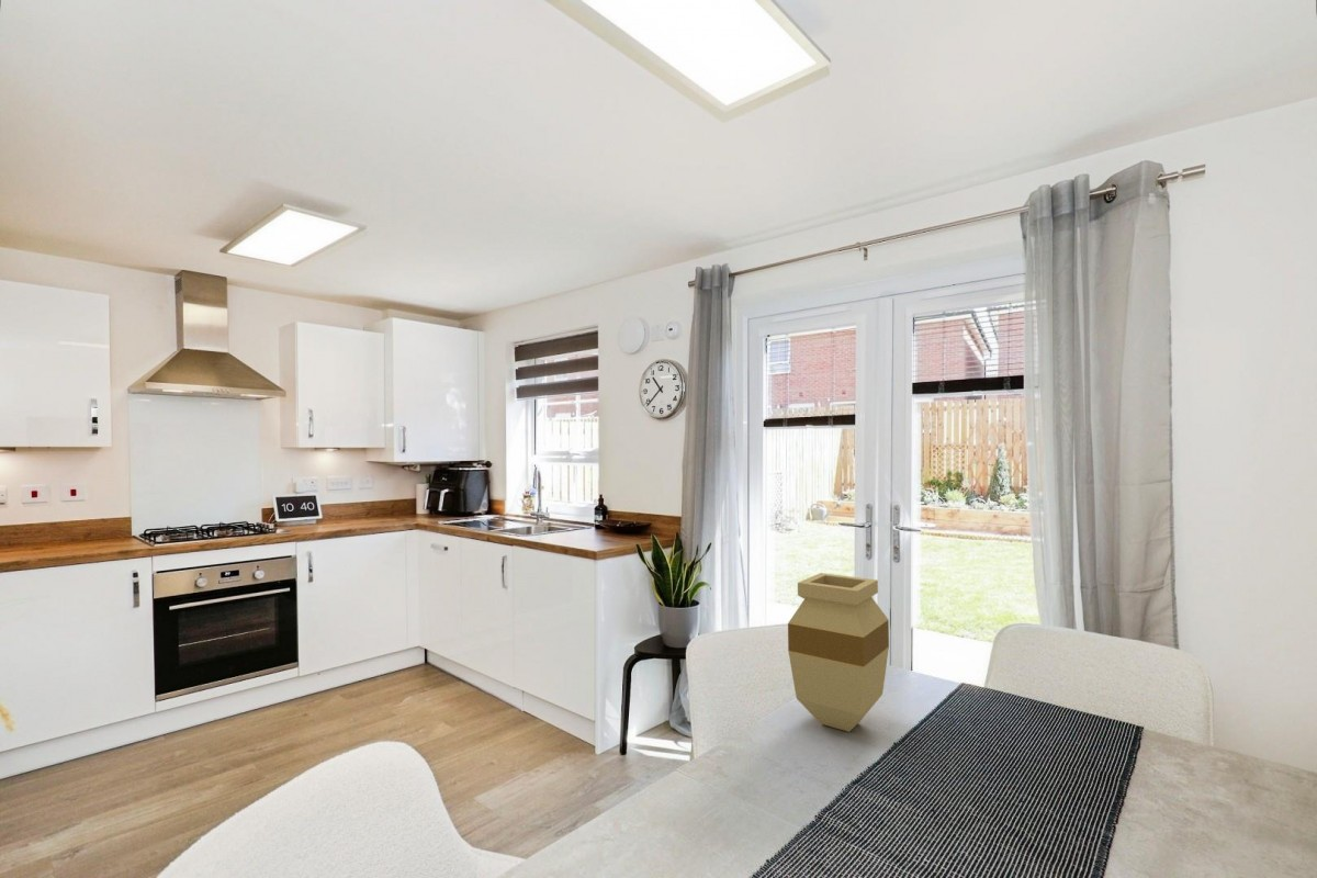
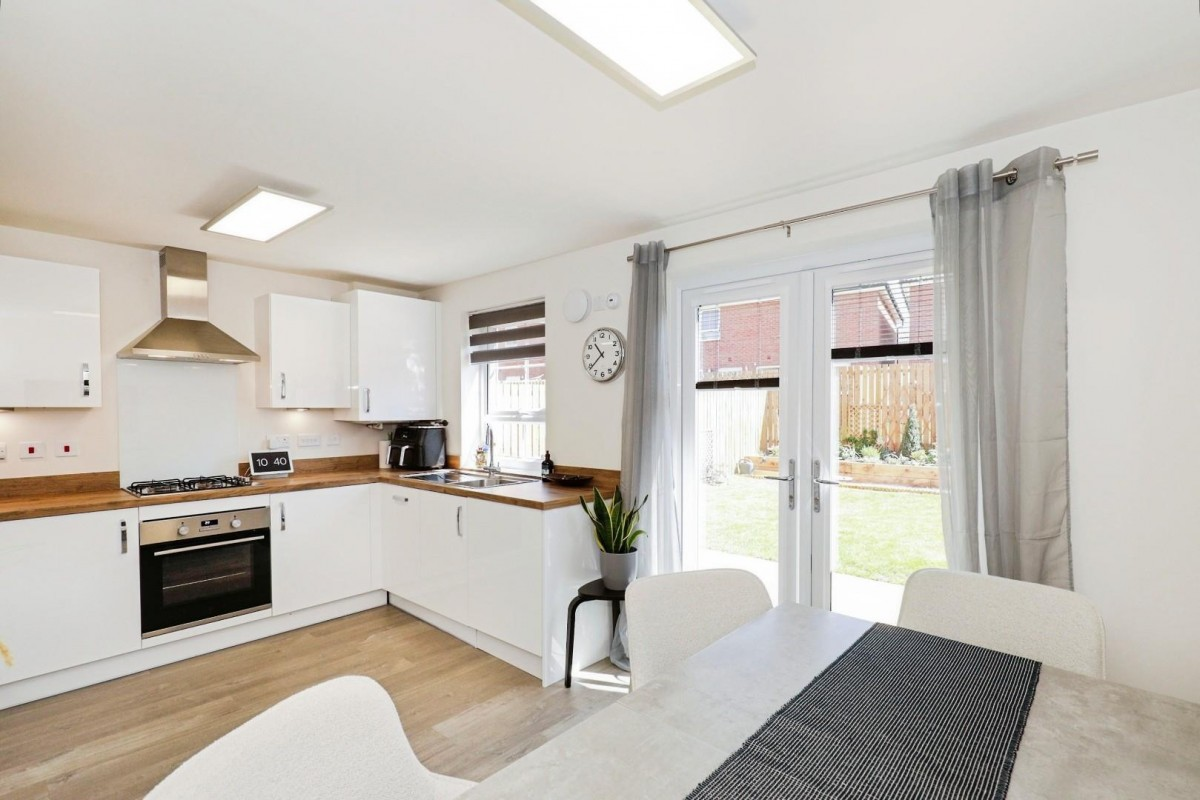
- vase (838, 652)
